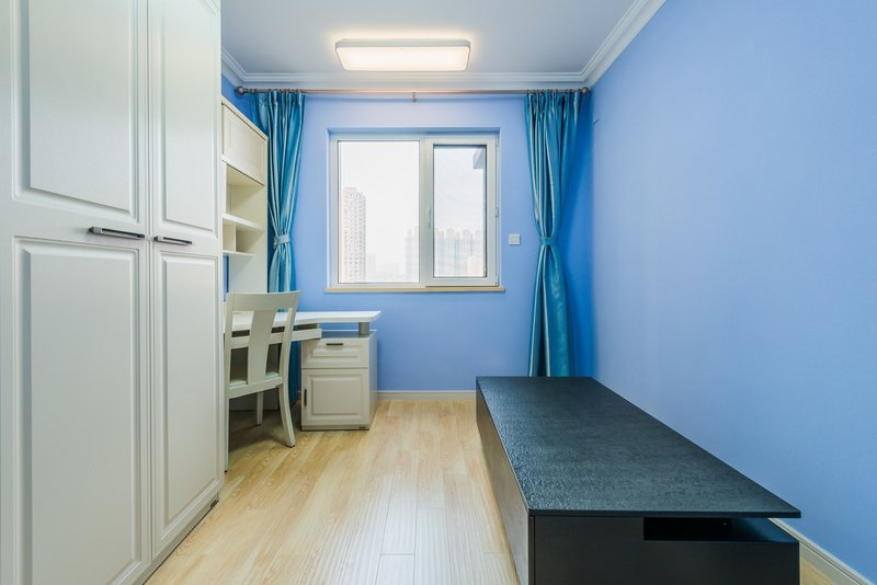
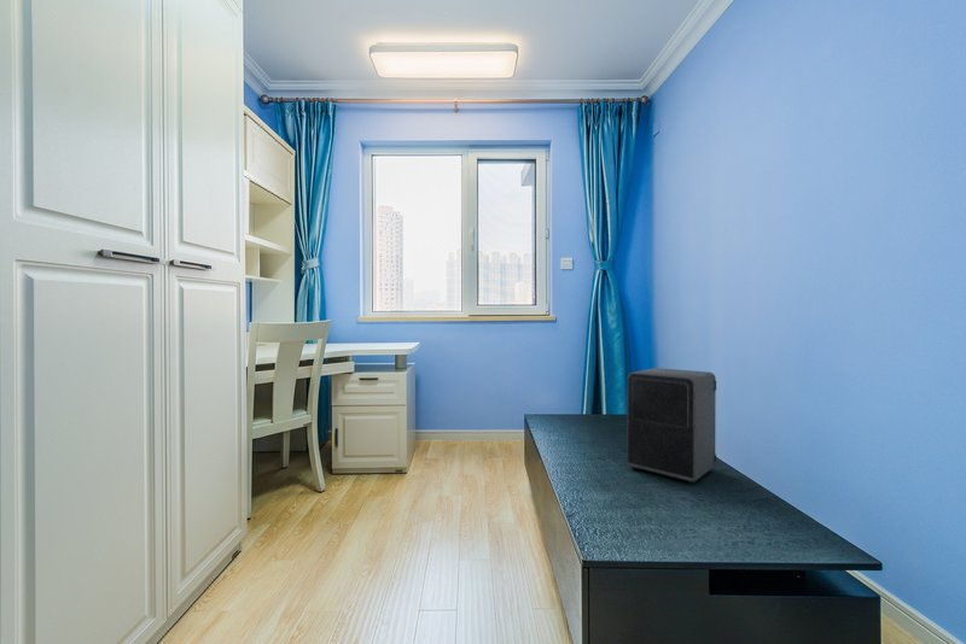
+ speaker (673, 420)
